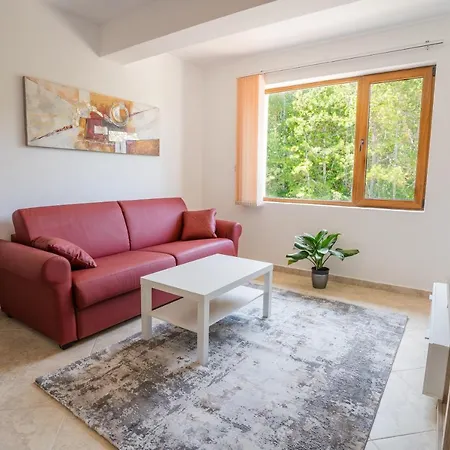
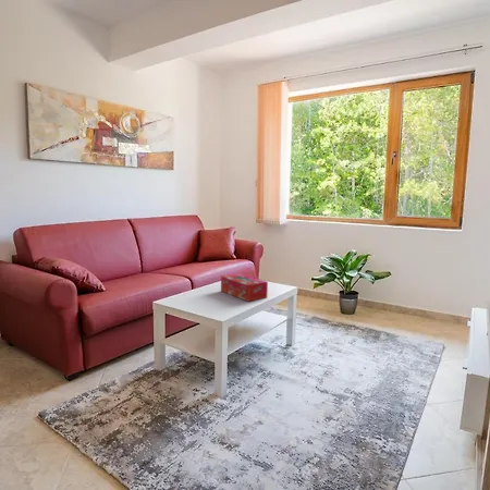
+ tissue box (243, 286)
